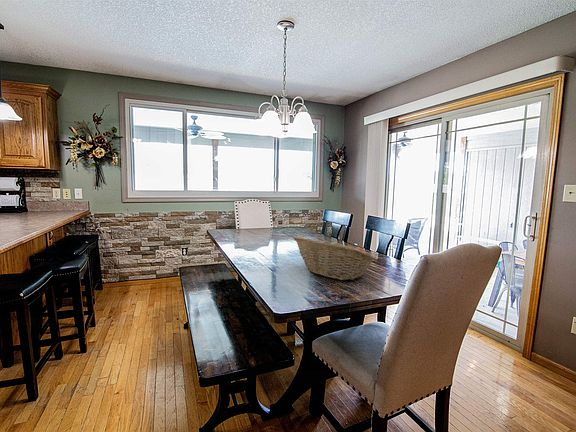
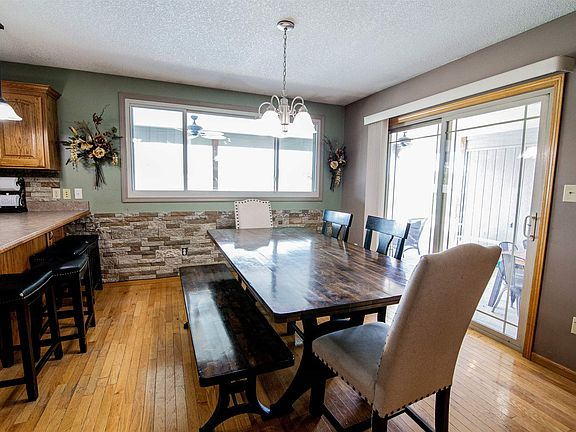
- fruit basket (332, 254)
